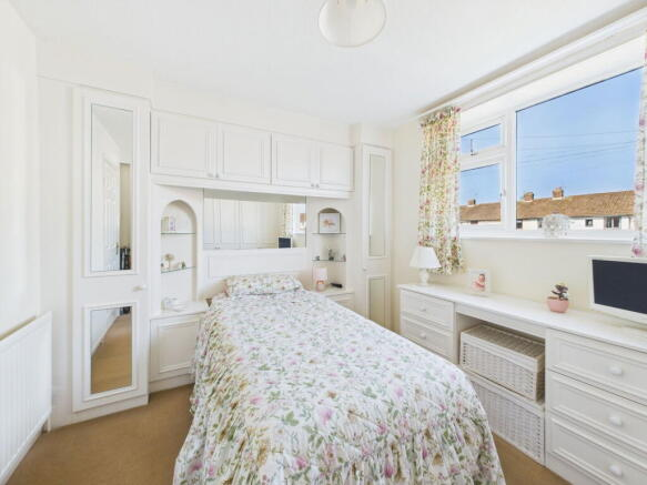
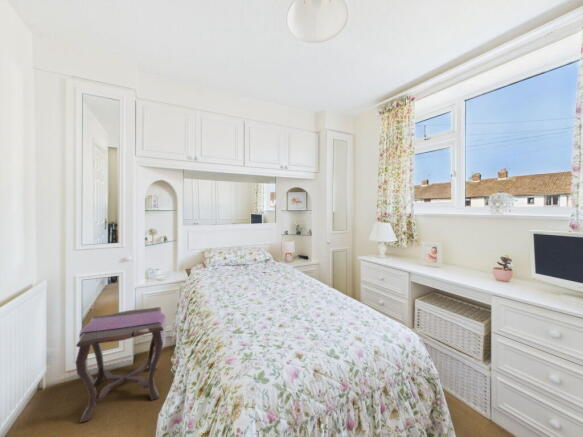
+ side table (121, 340)
